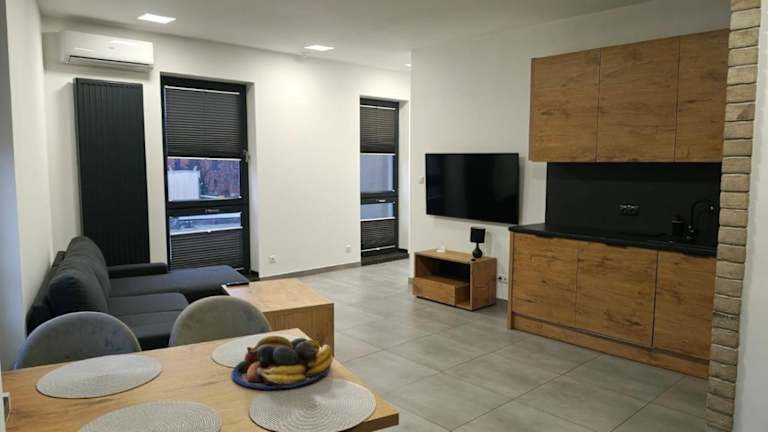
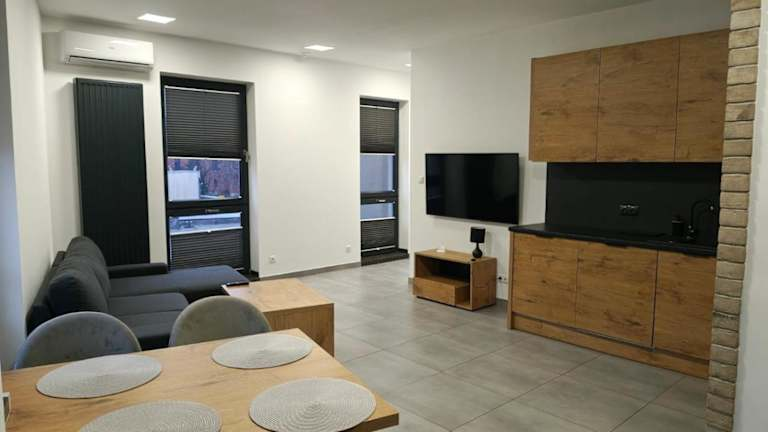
- fruit bowl (281, 352)
